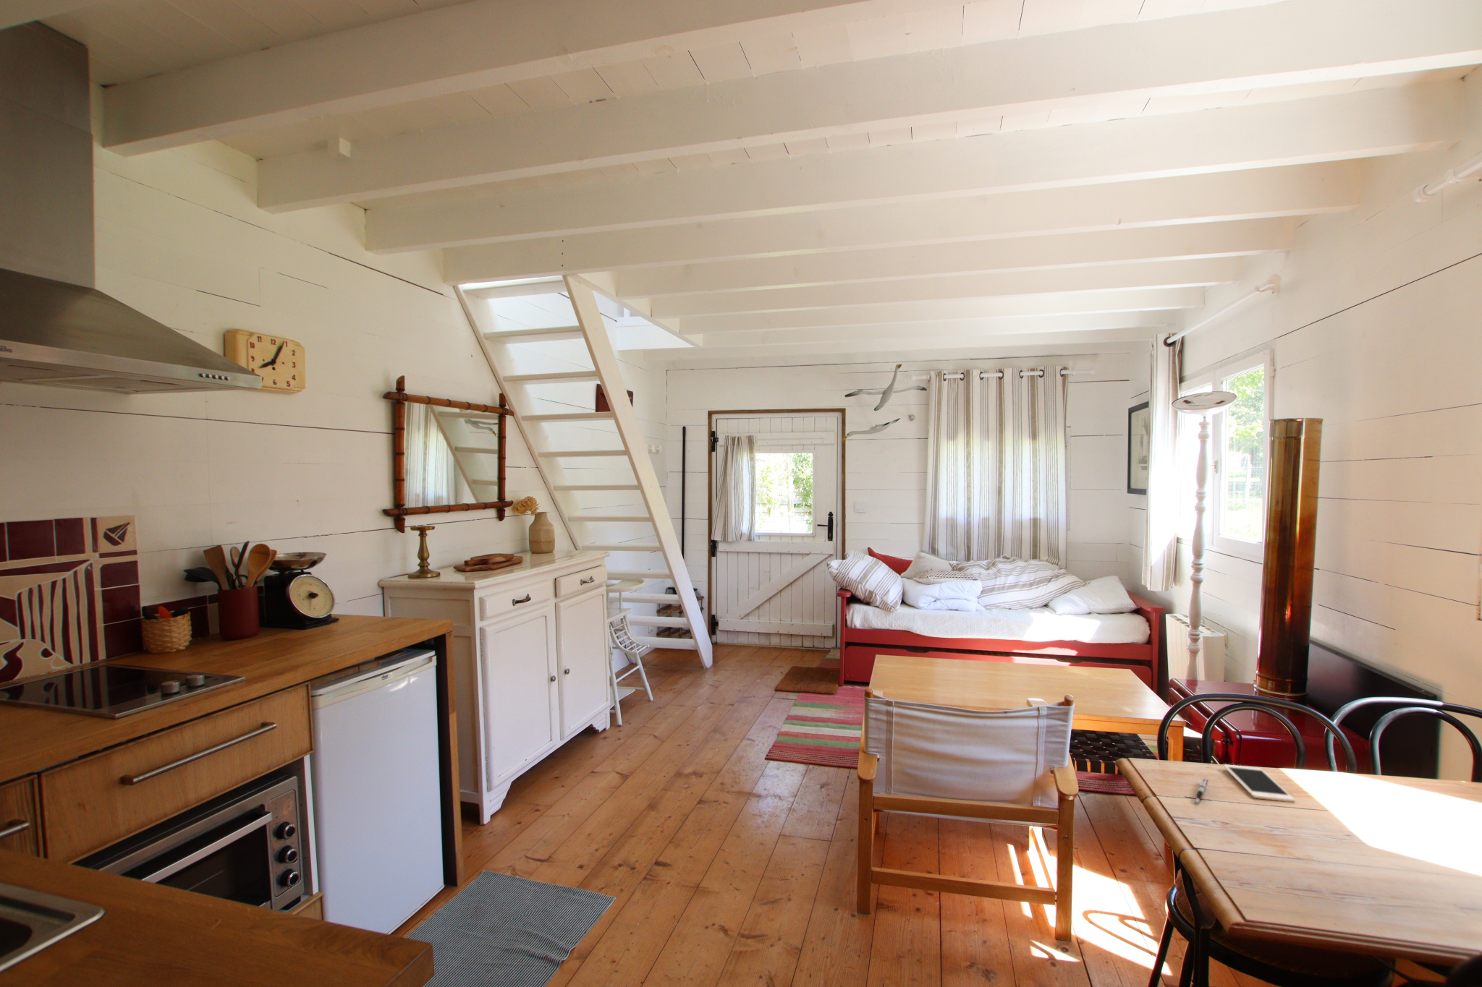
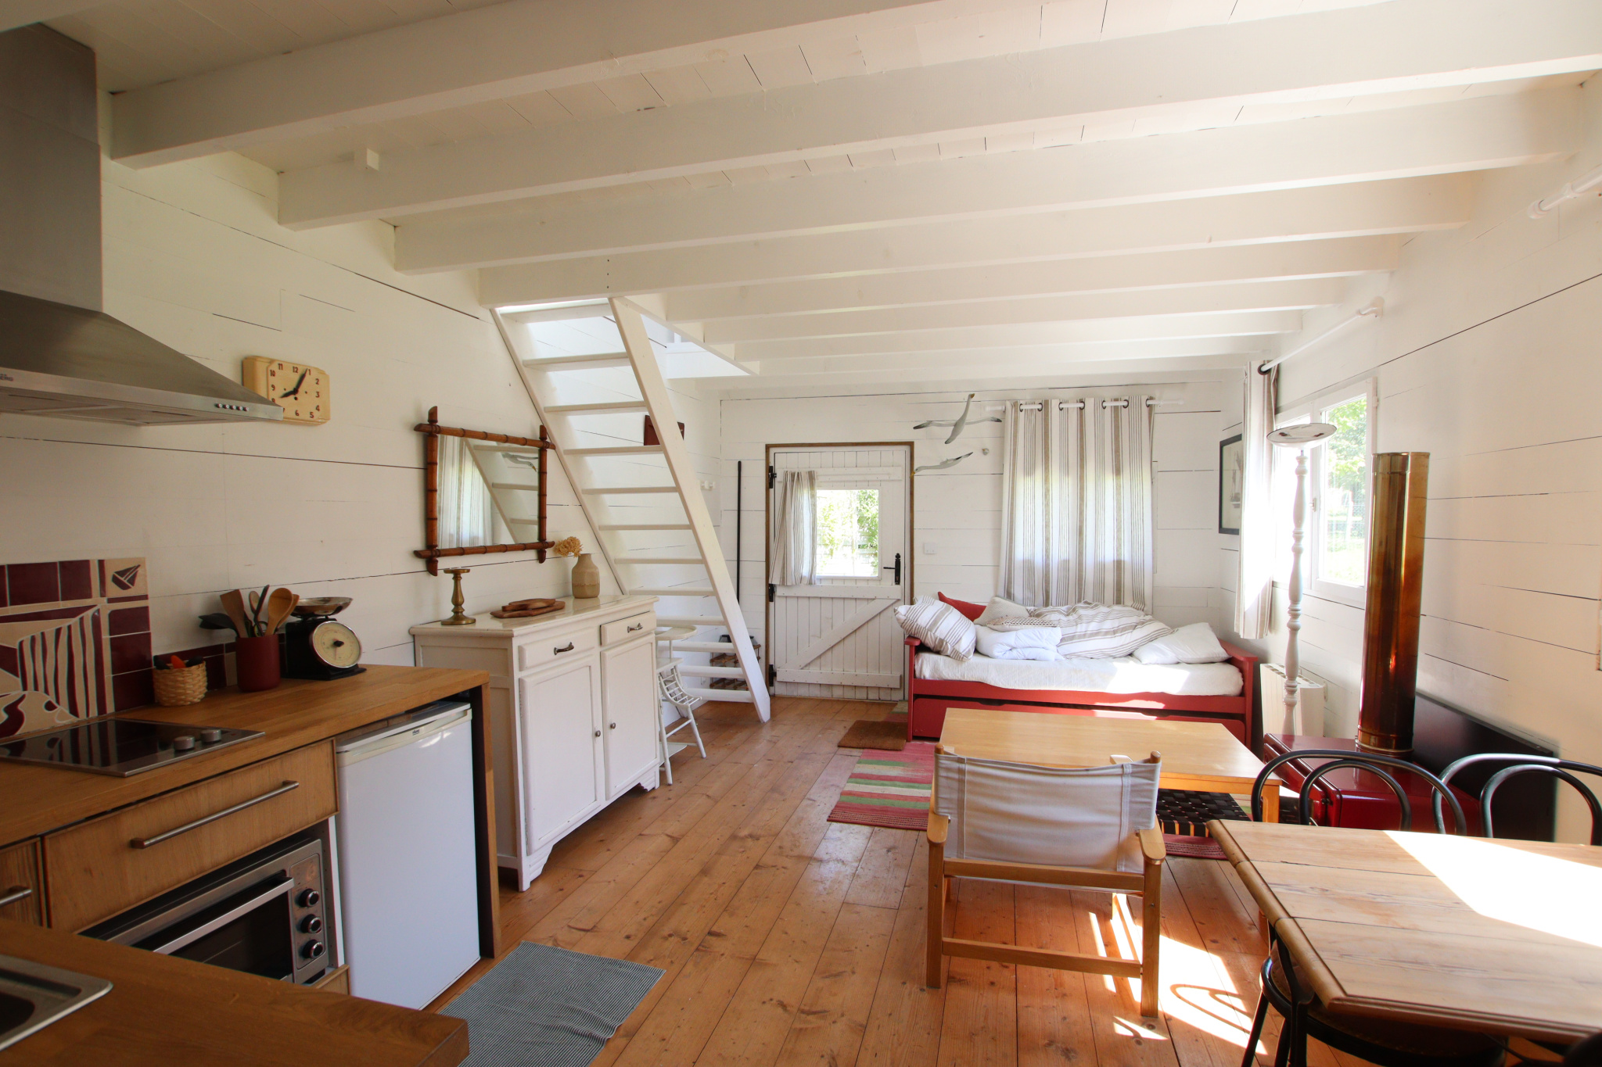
- cell phone (1257, 782)
- pen (1201, 790)
